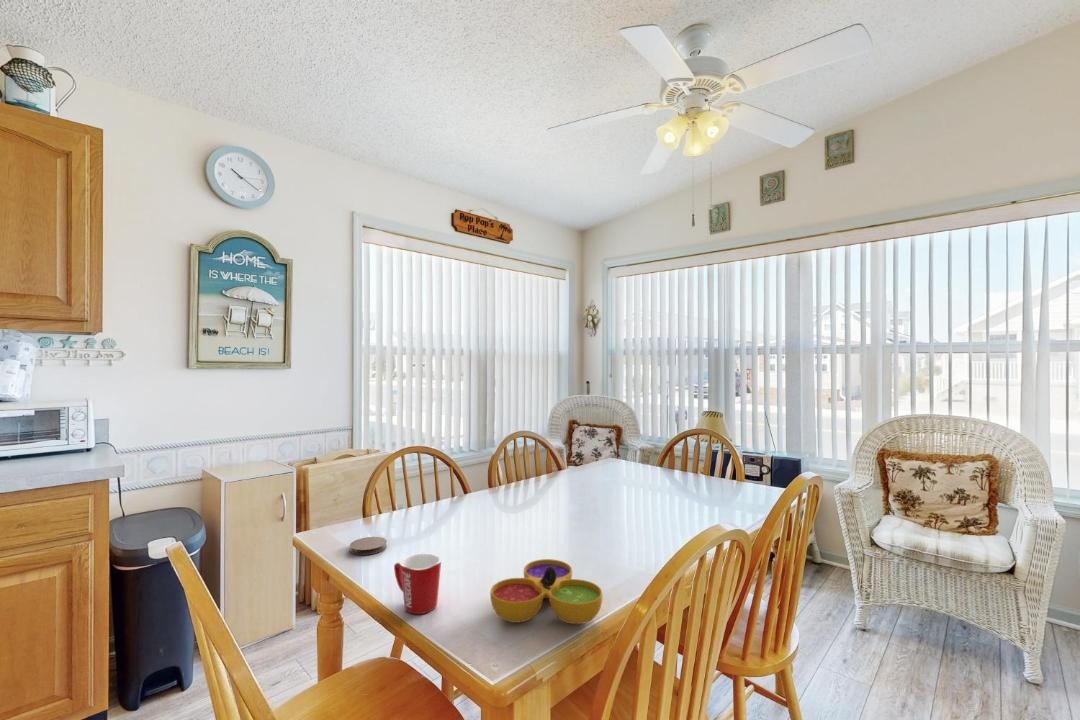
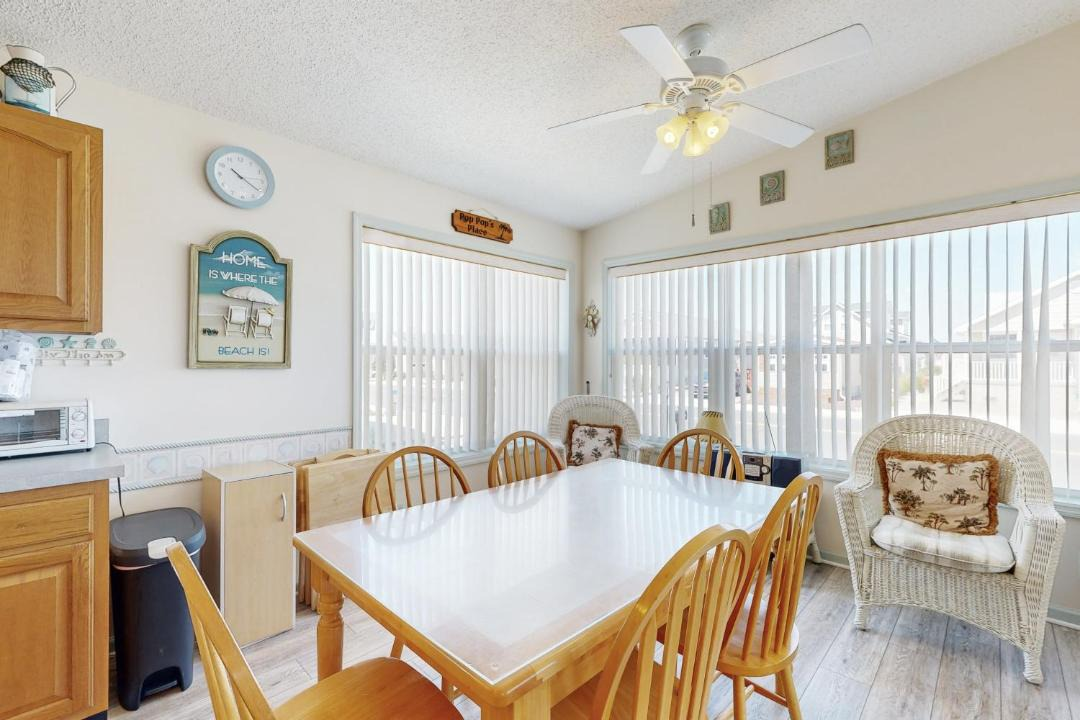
- coaster (368, 545)
- decorative bowl (539, 588)
- mug (414, 581)
